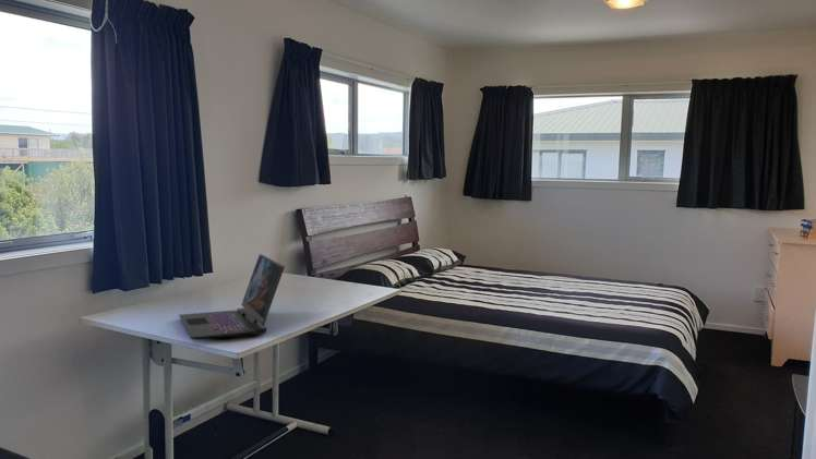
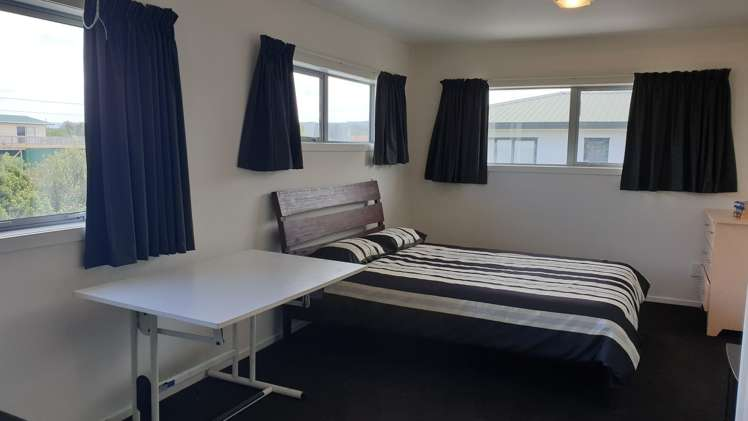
- laptop (243, 298)
